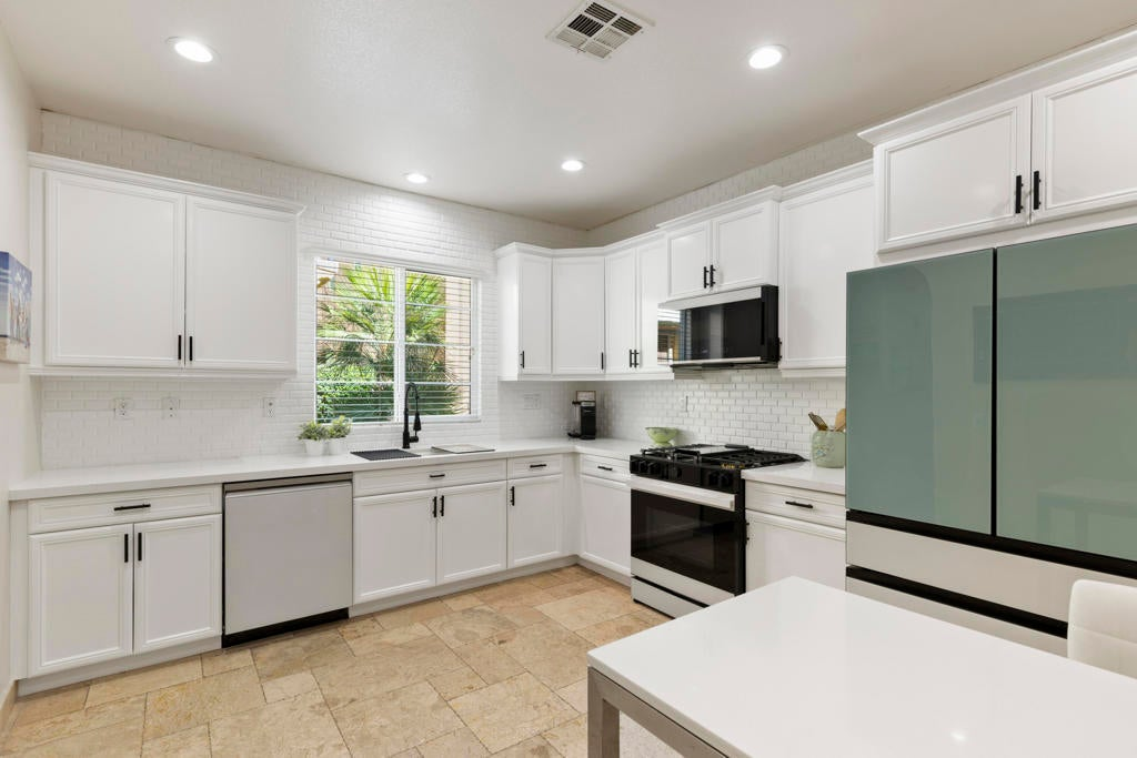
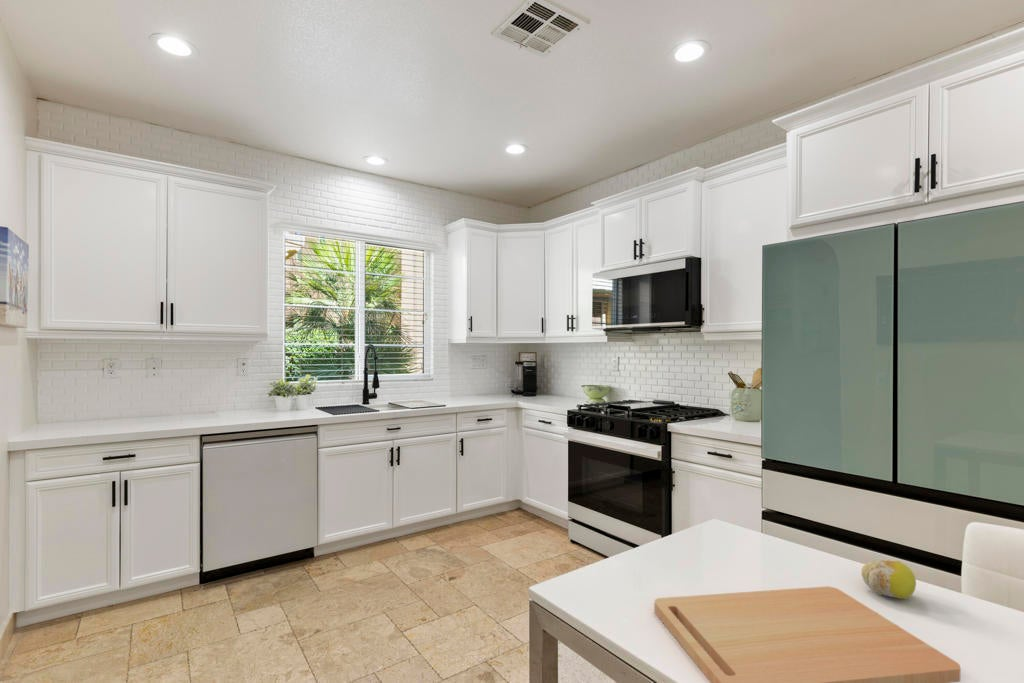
+ cutting board (790, 634)
+ fruit (888, 576)
